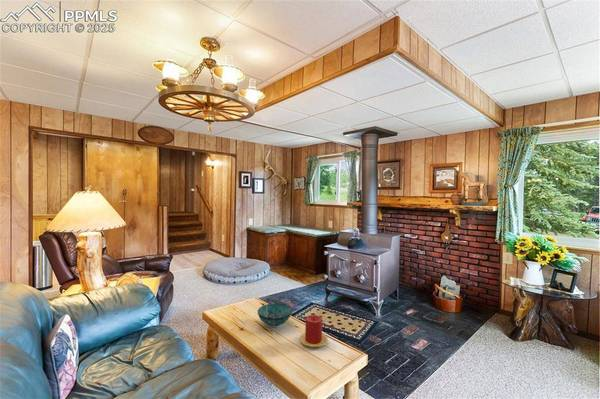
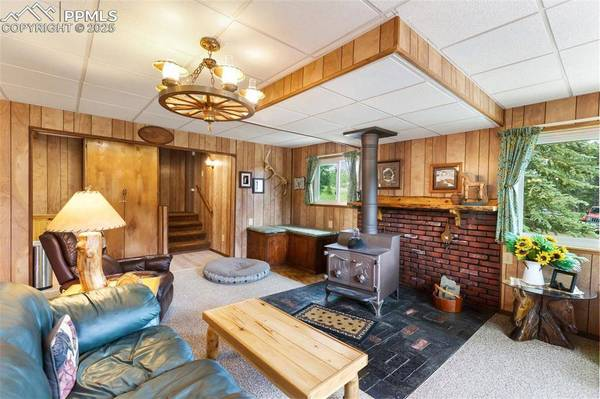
- candle (313, 329)
- decorative bowl (274, 317)
